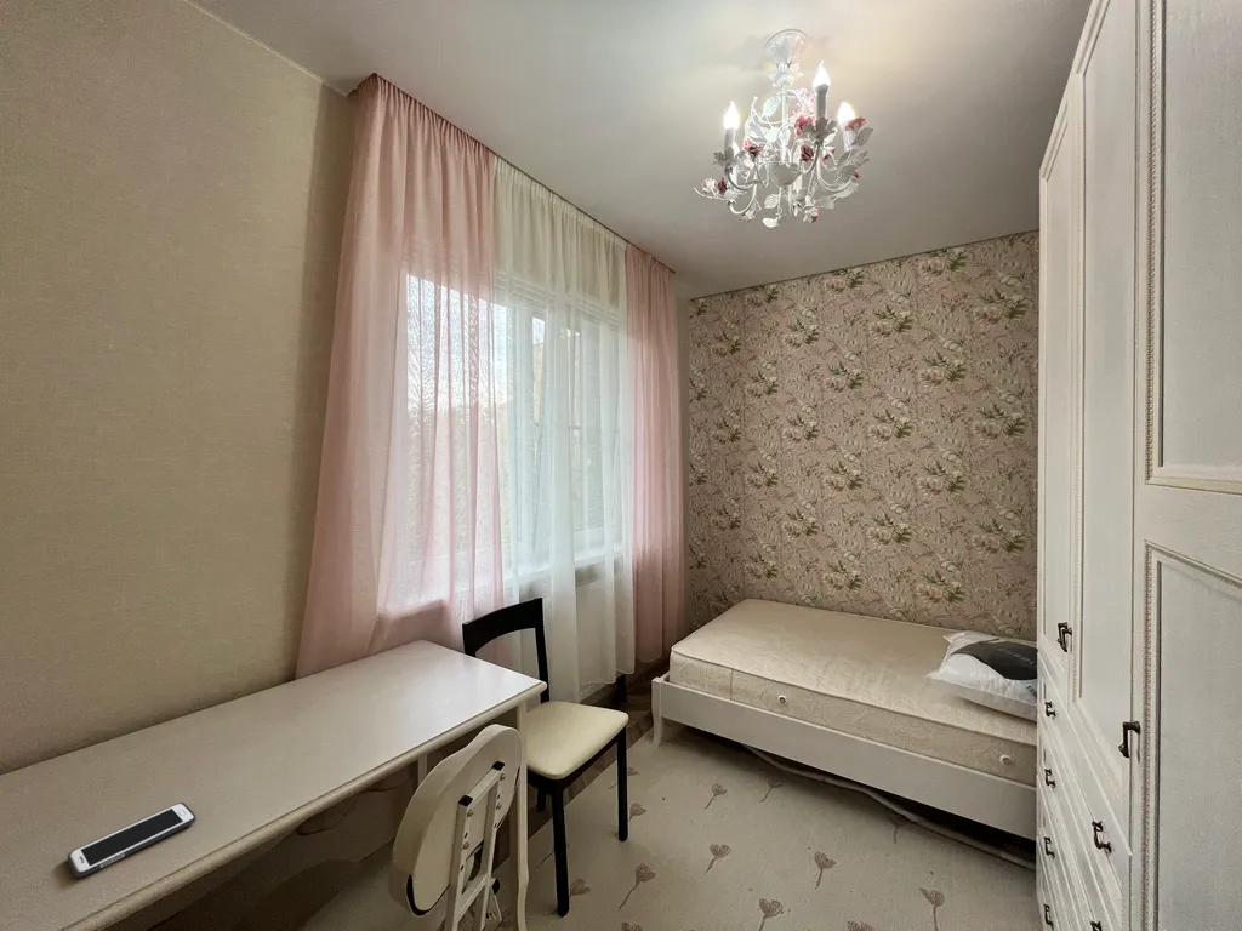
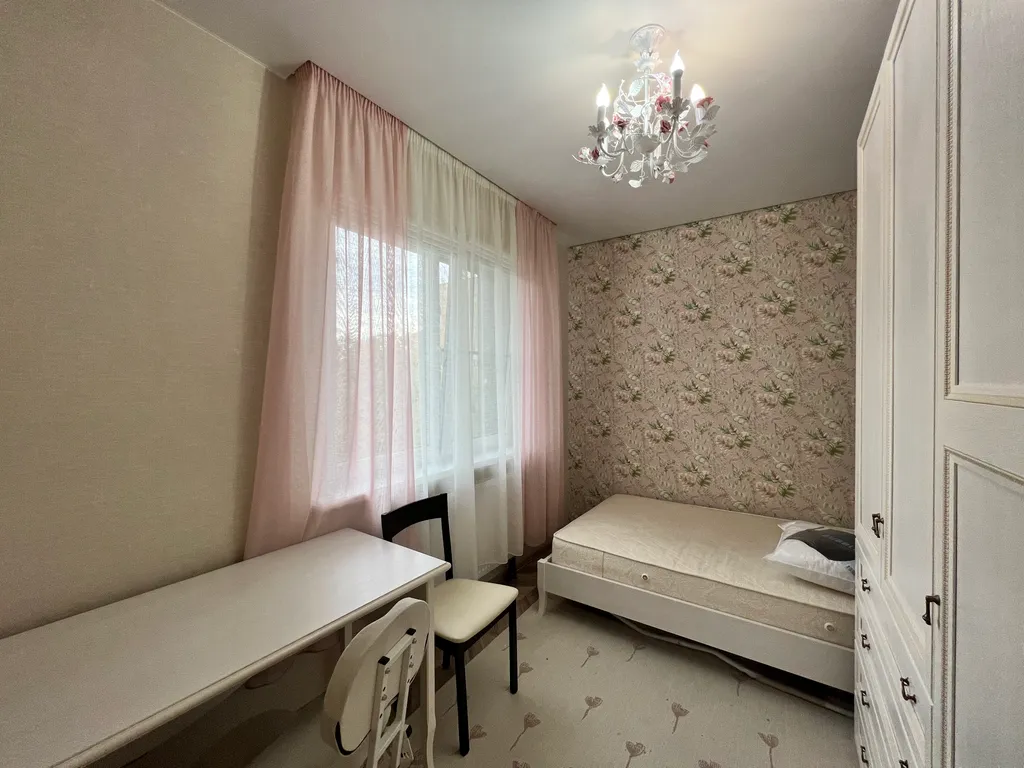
- cell phone (135, 836)
